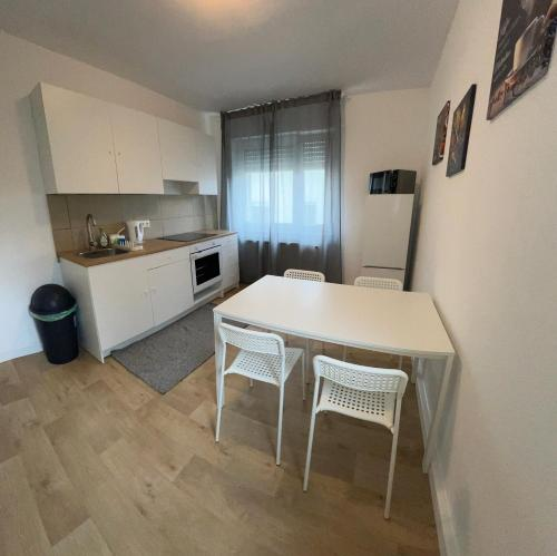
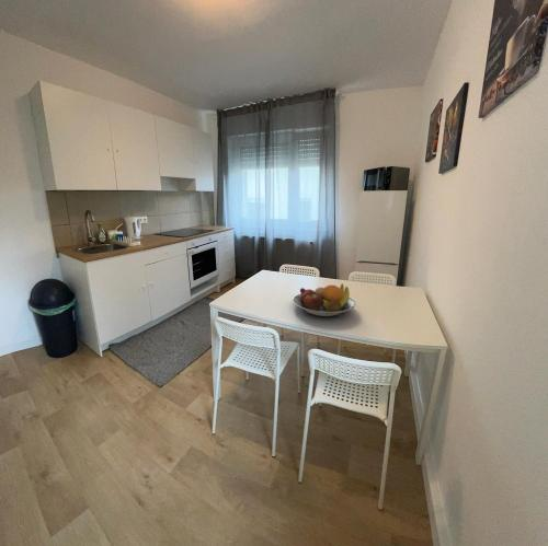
+ fruit bowl (323, 298)
